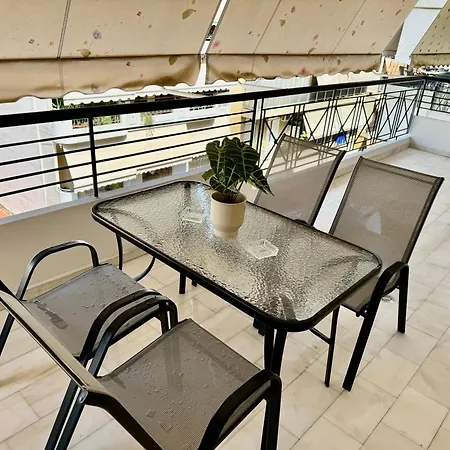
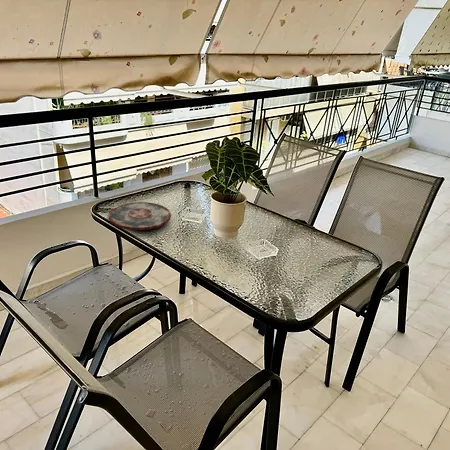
+ plate (140, 215)
